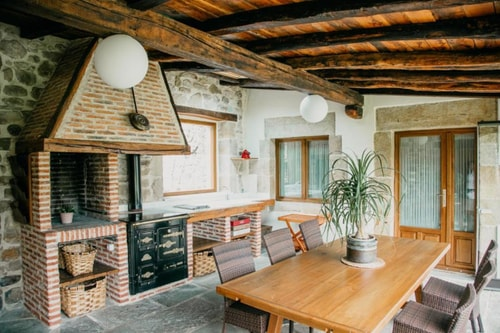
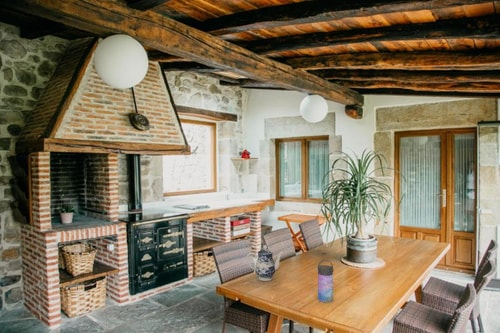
+ water bottle (325, 279)
+ teapot (265, 261)
